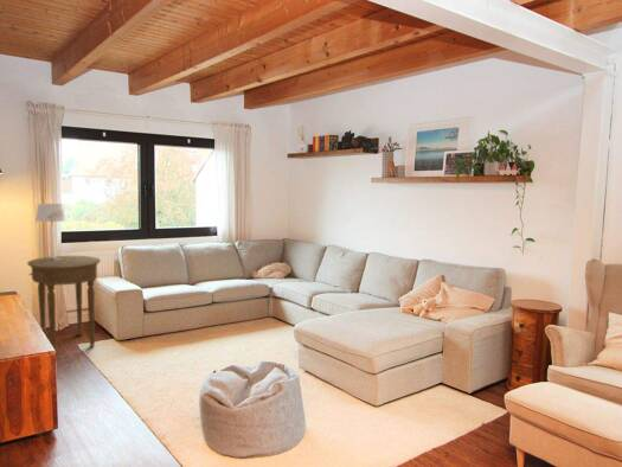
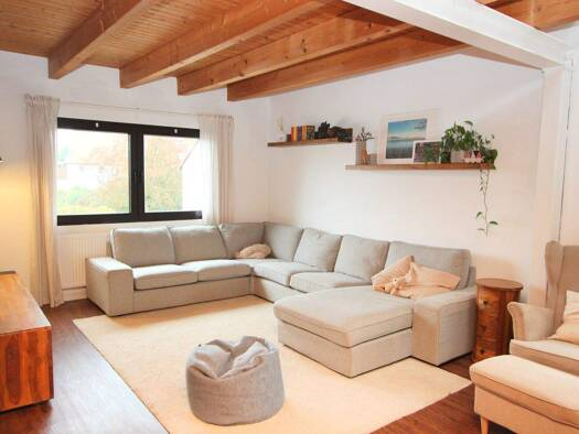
- table lamp (51, 231)
- side table (76, 302)
